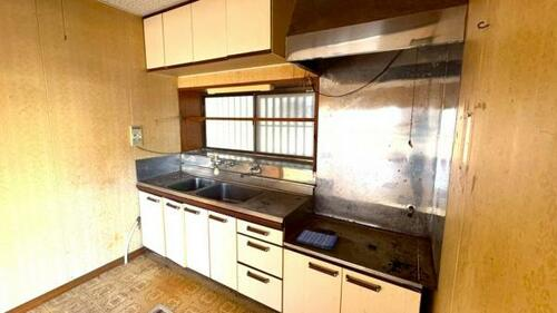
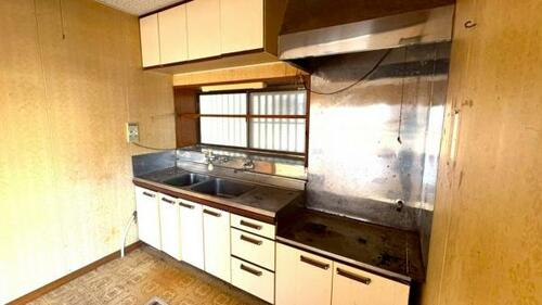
- dish towel (316, 238)
